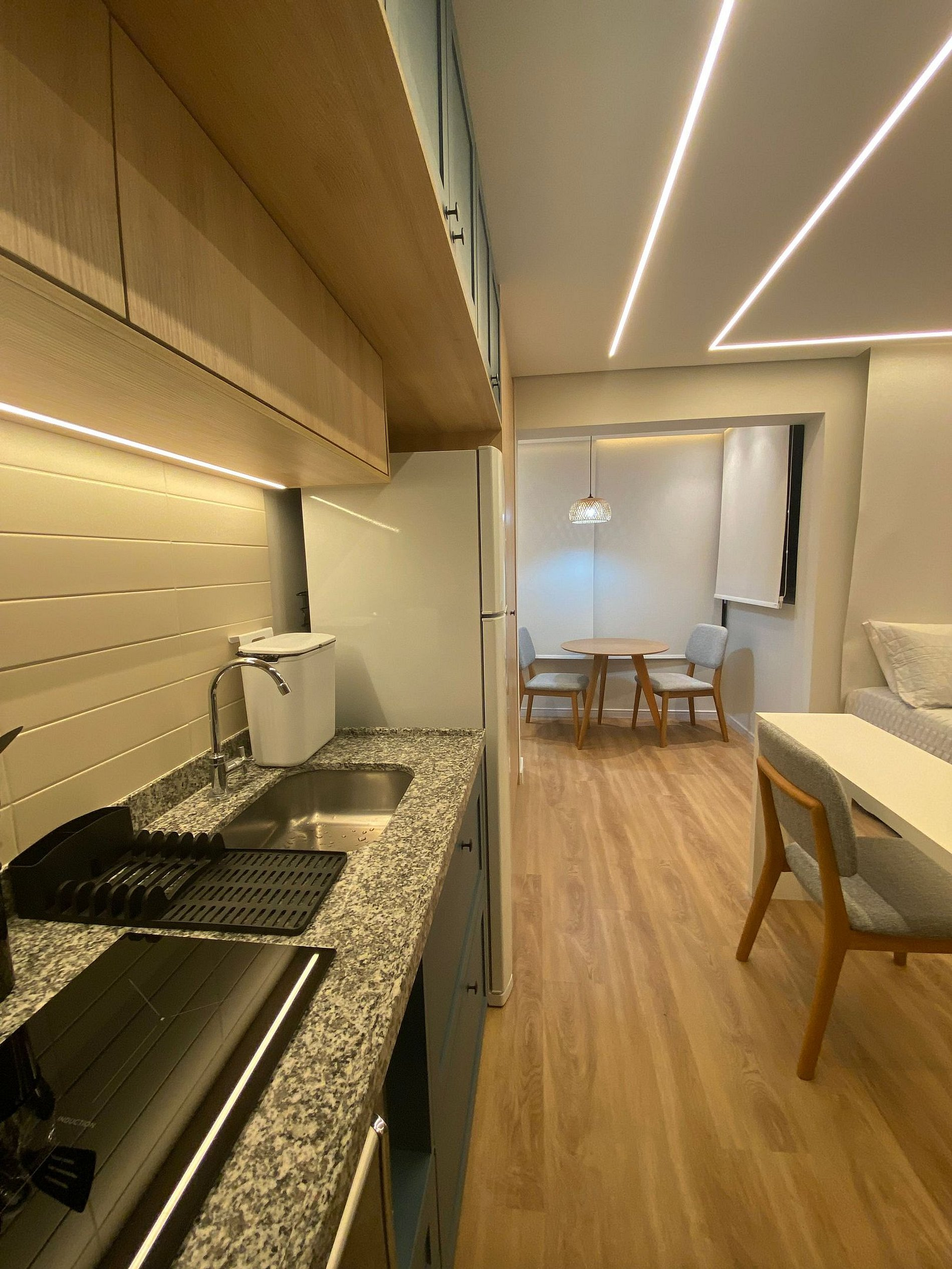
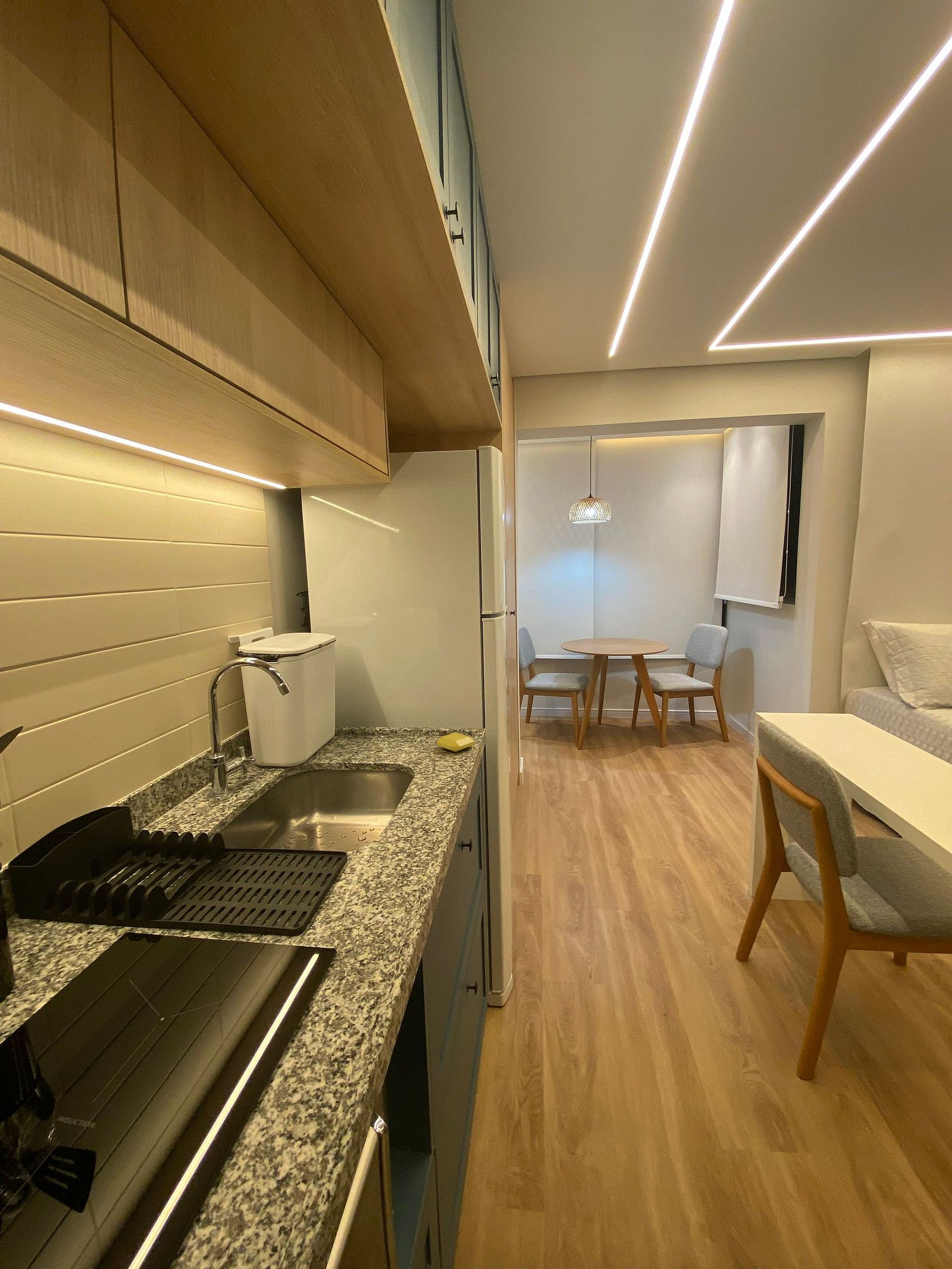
+ soap bar (455, 742)
